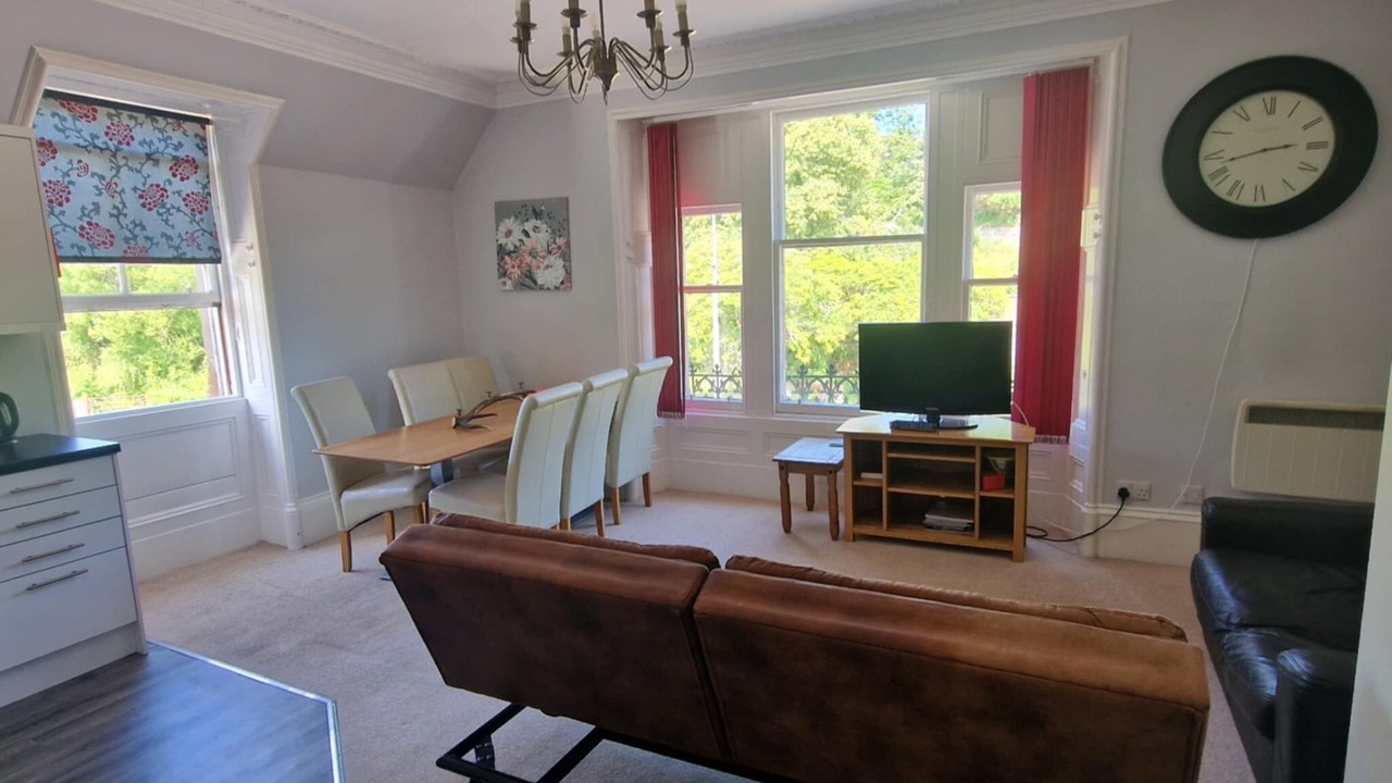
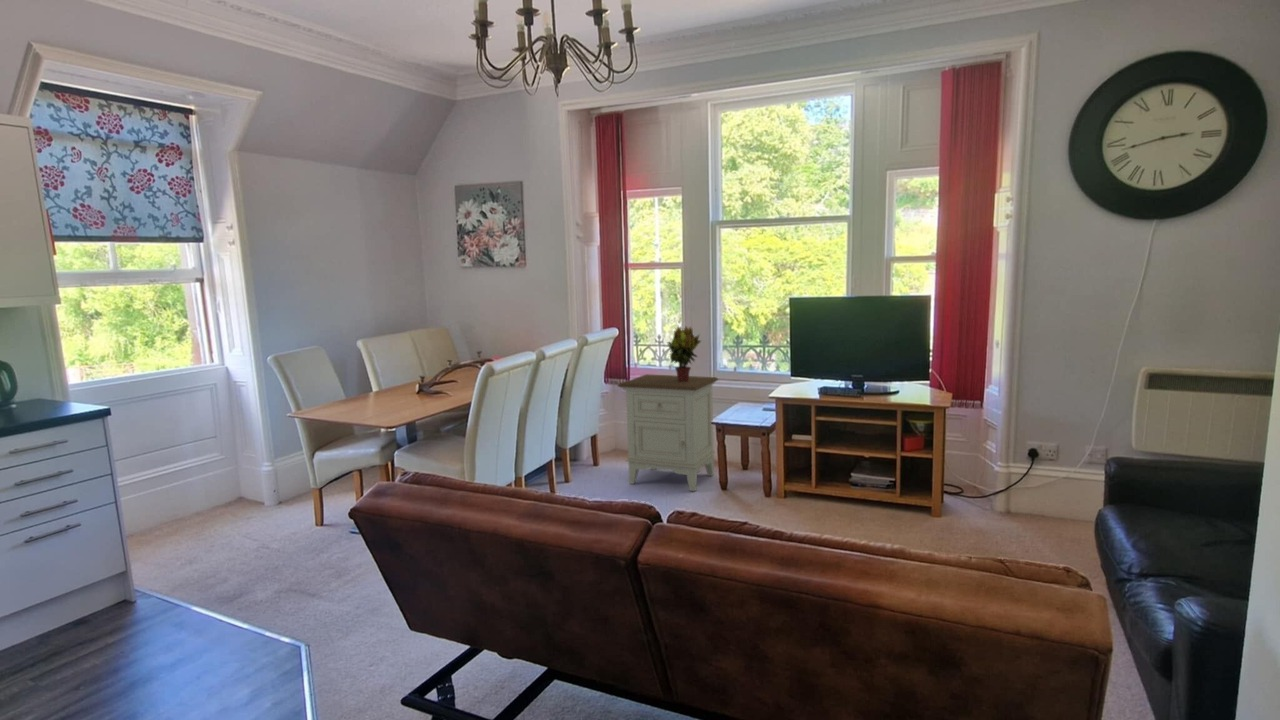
+ nightstand (669, 430)
+ potted plant (682, 352)
